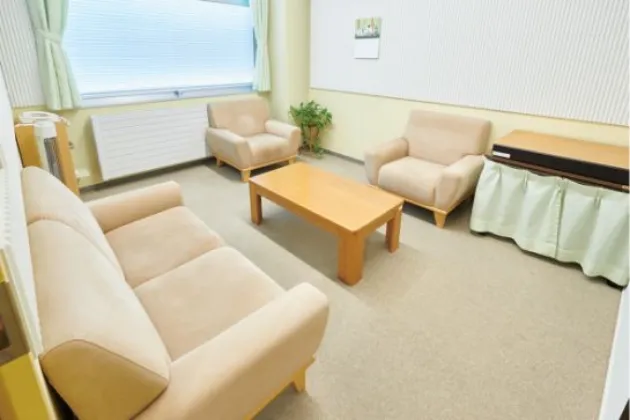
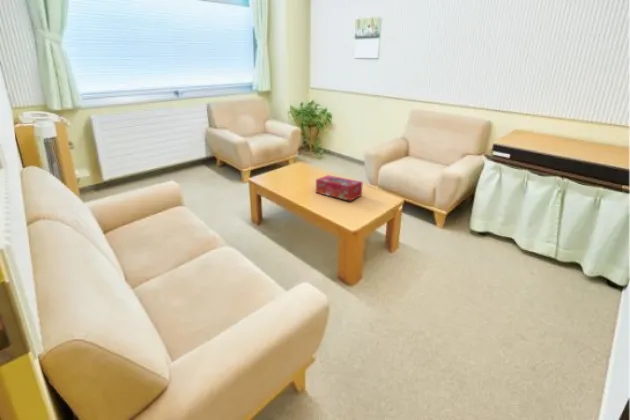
+ tissue box (338, 187)
